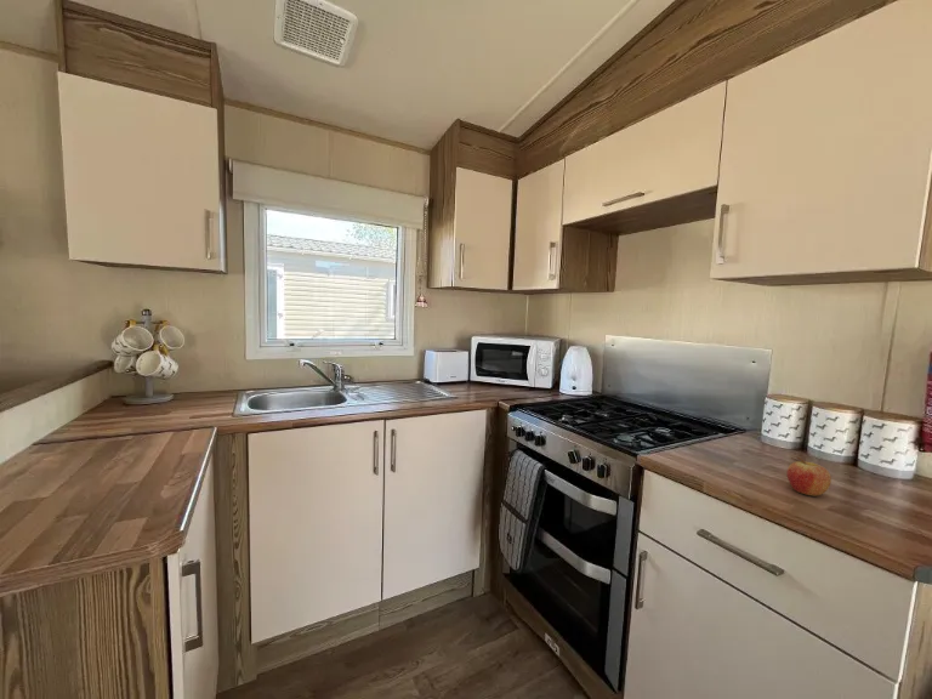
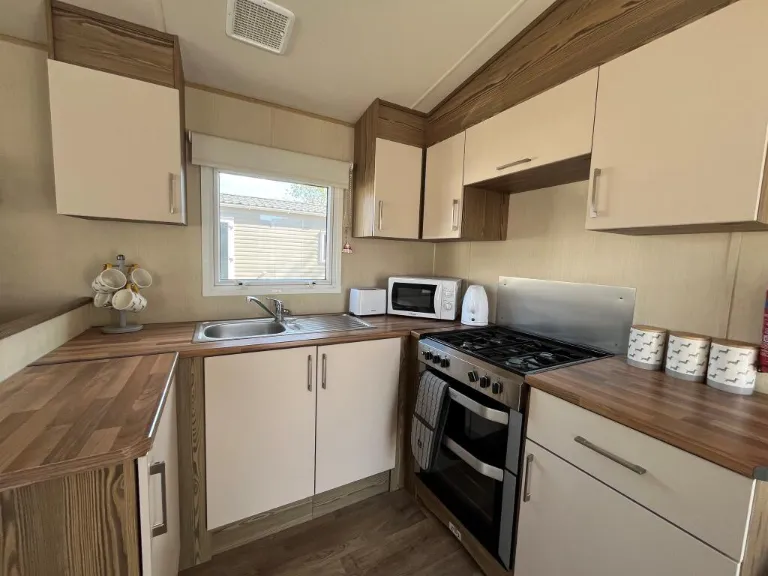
- fruit (808, 477)
